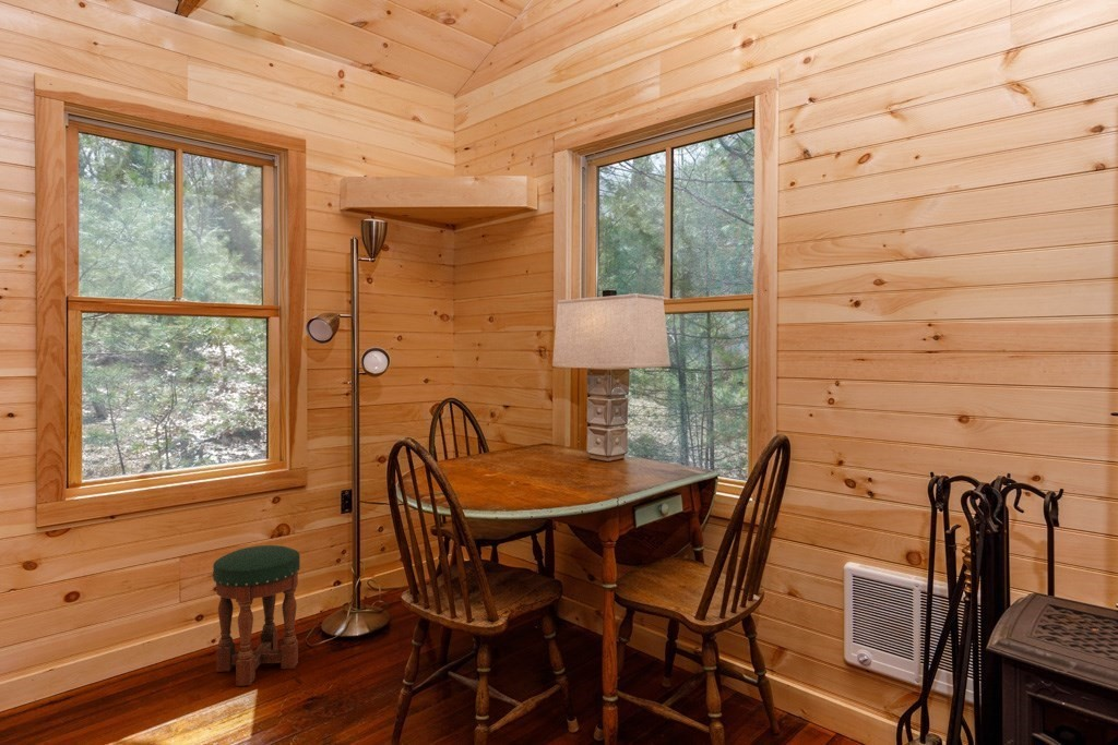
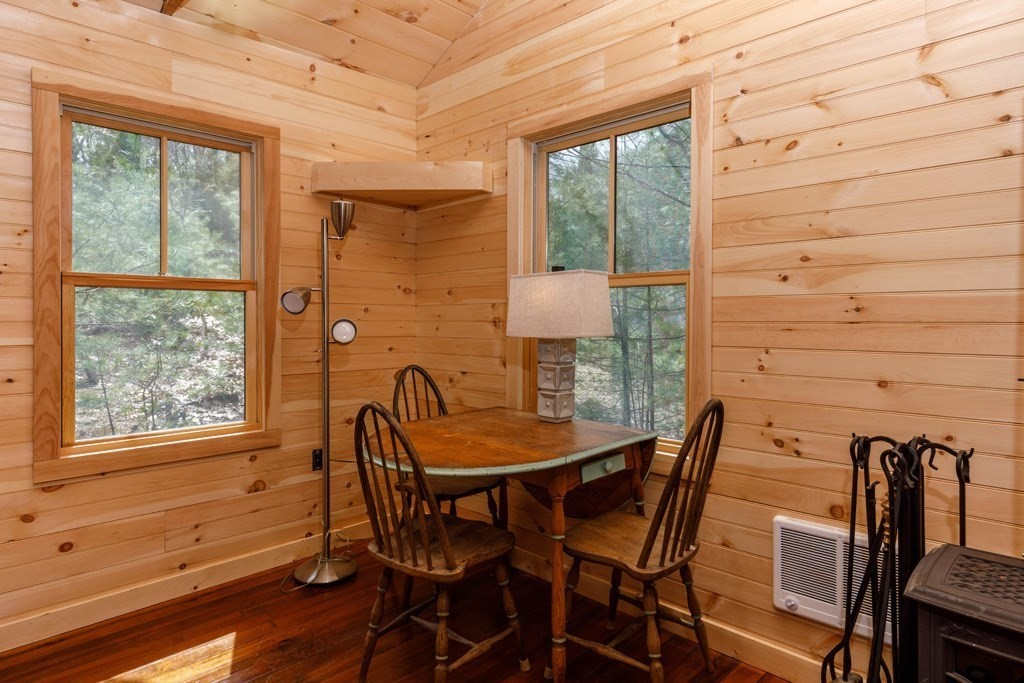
- stool (263, 608)
